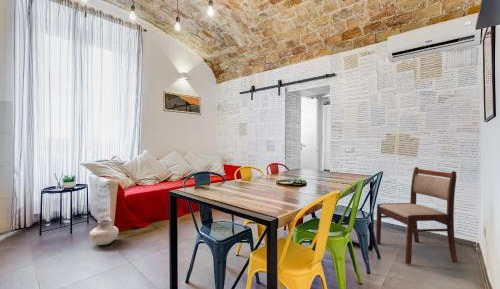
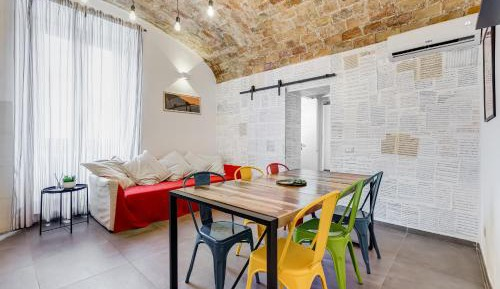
- dining chair (413, 210)
- vase (104, 232)
